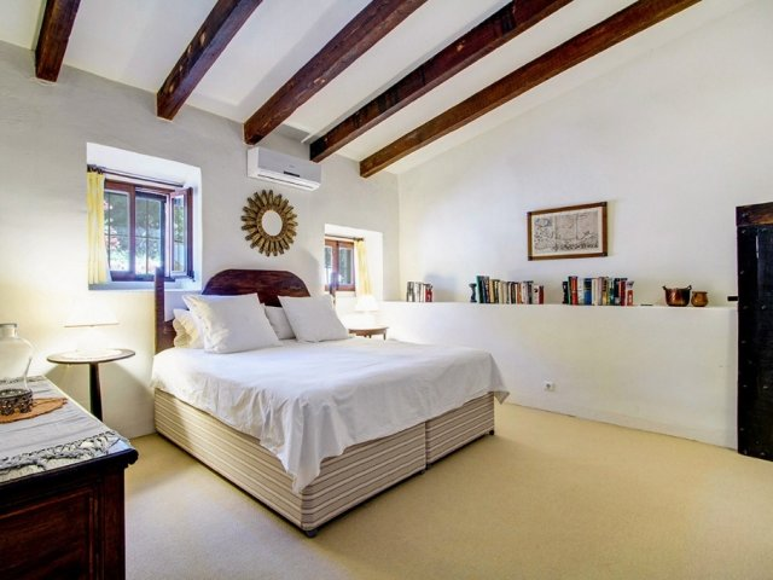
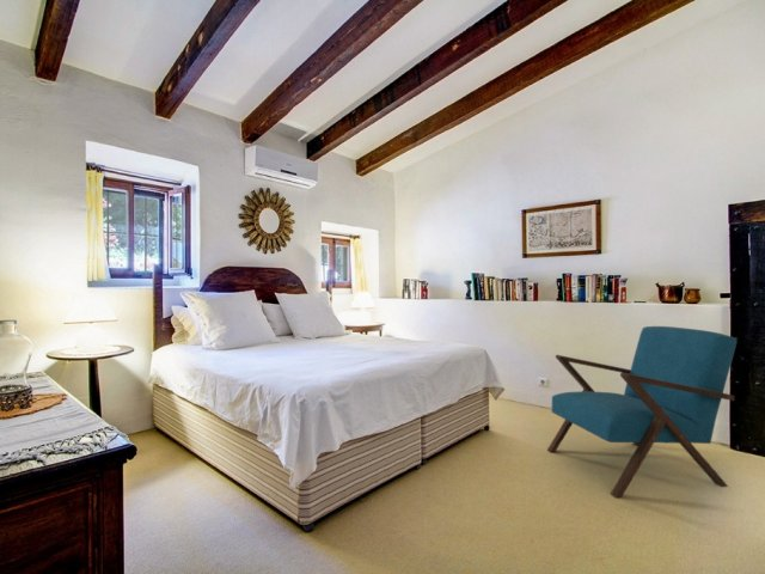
+ armchair (636, 397)
